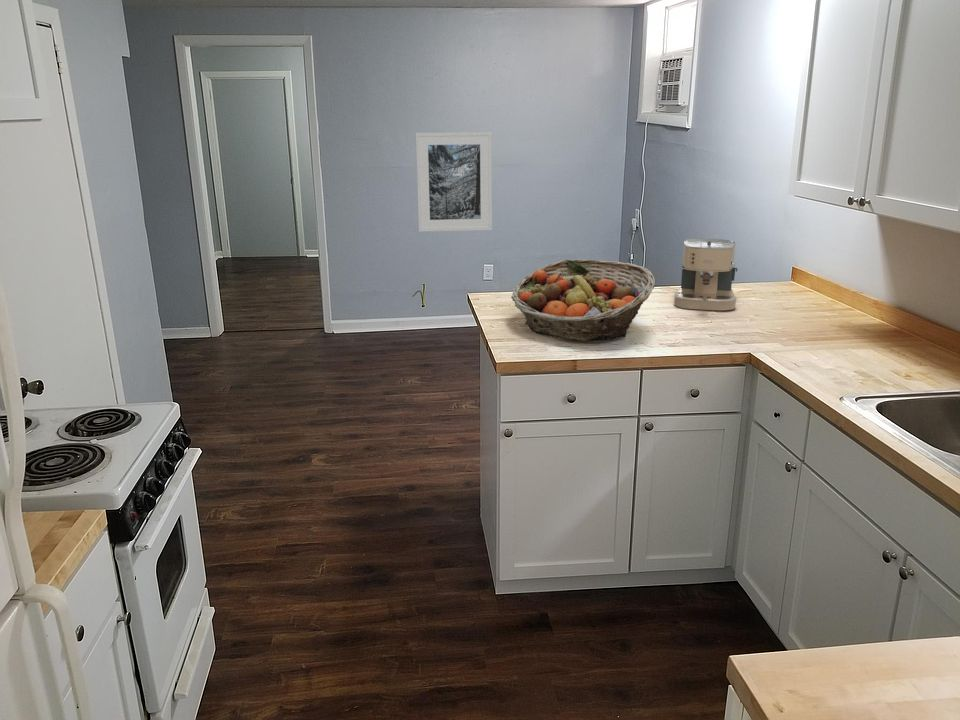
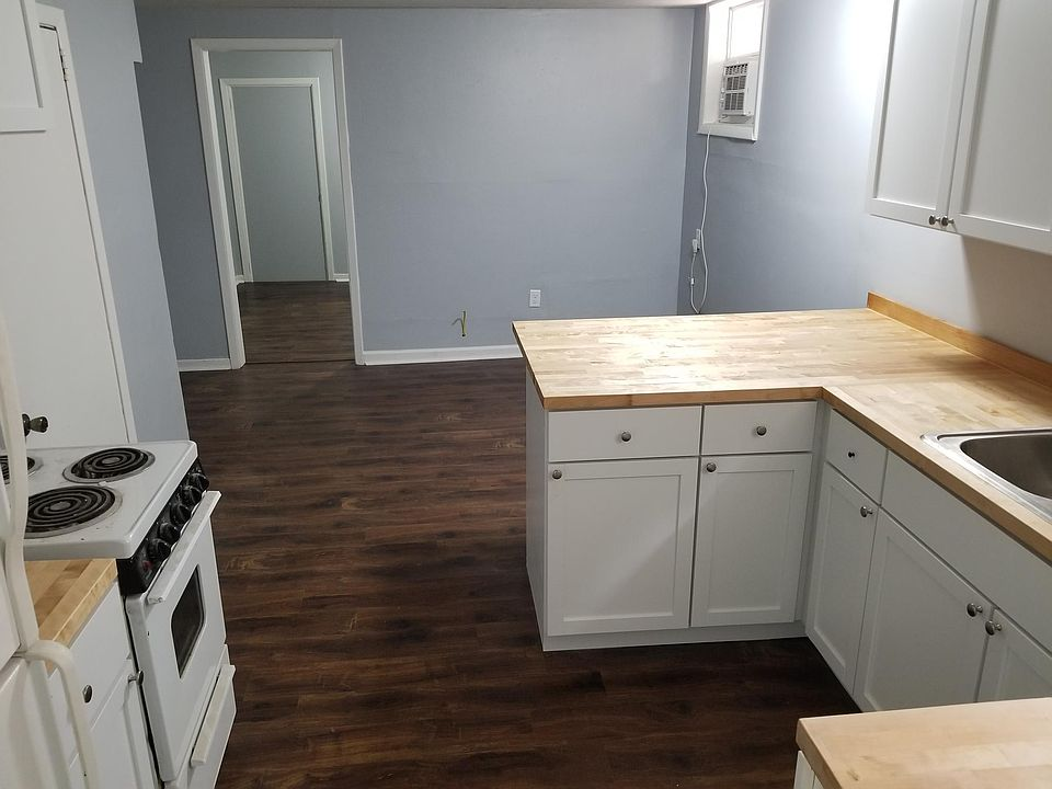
- fruit basket (581, 298)
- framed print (454, 182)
- coffee maker (707, 272)
